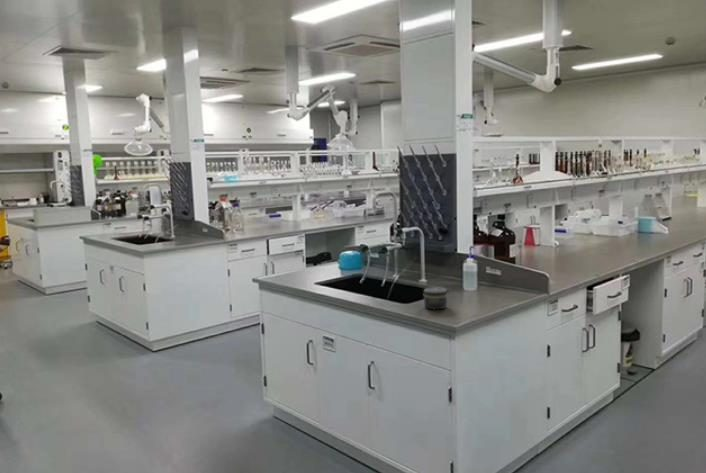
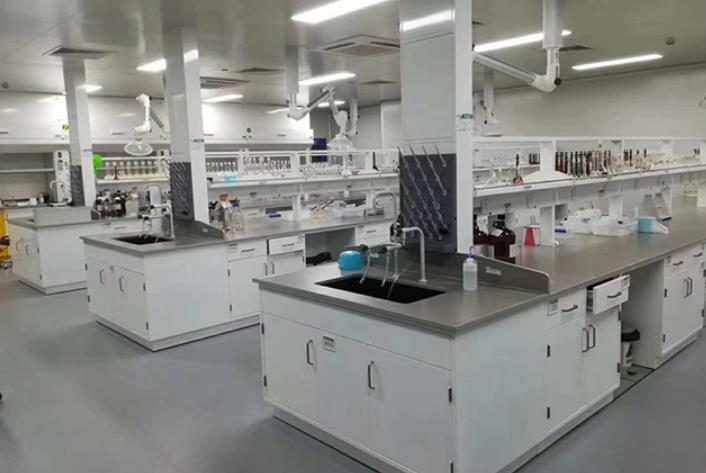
- jar (435, 298)
